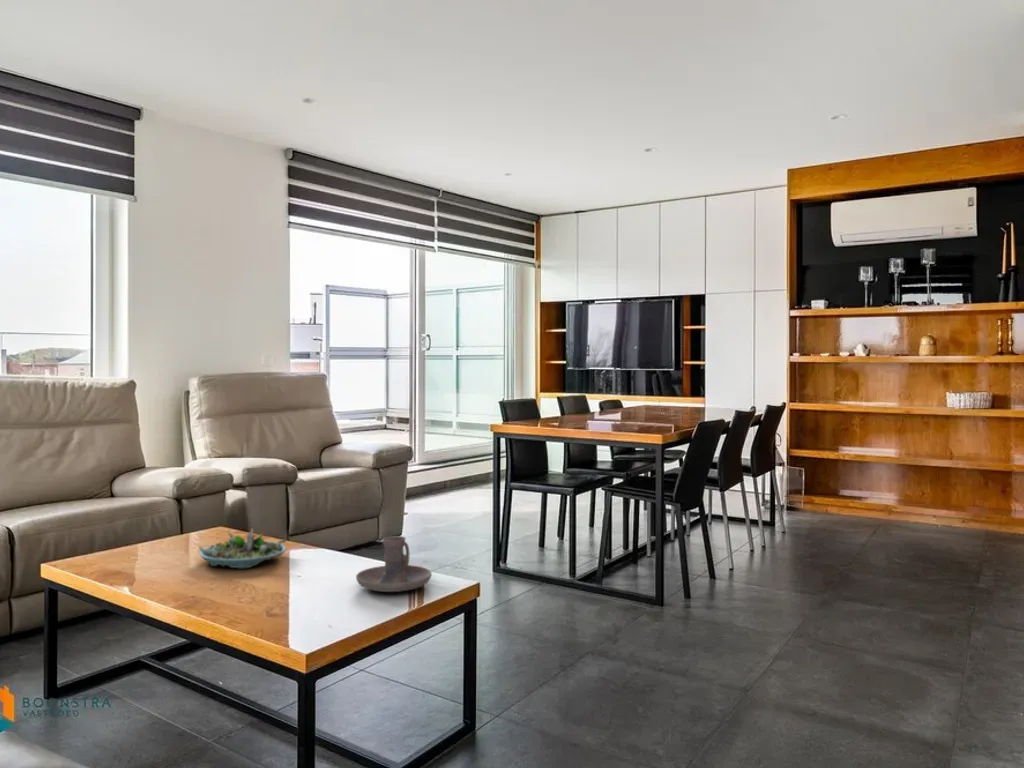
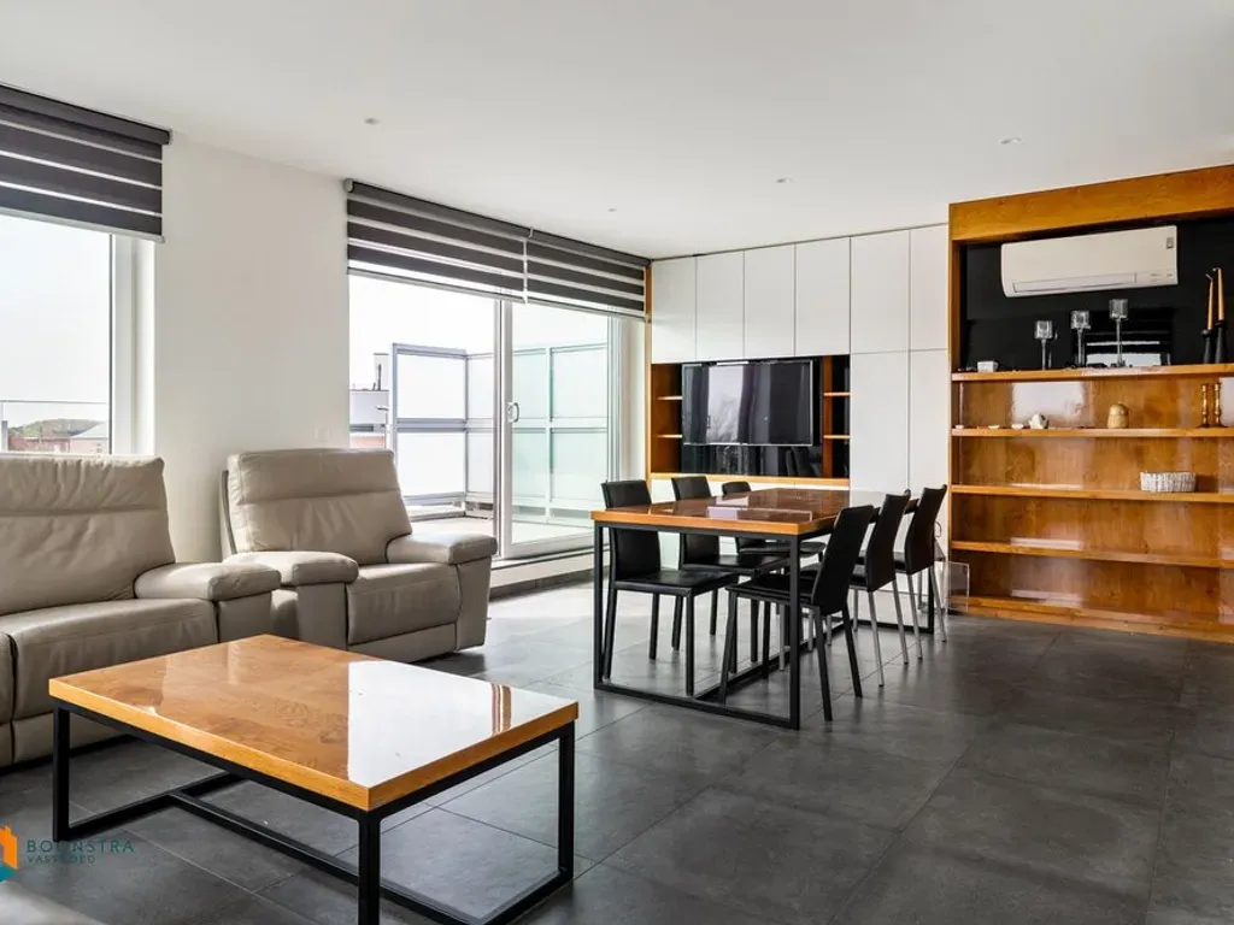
- candle holder (396, 560)
- succulent planter (243, 543)
